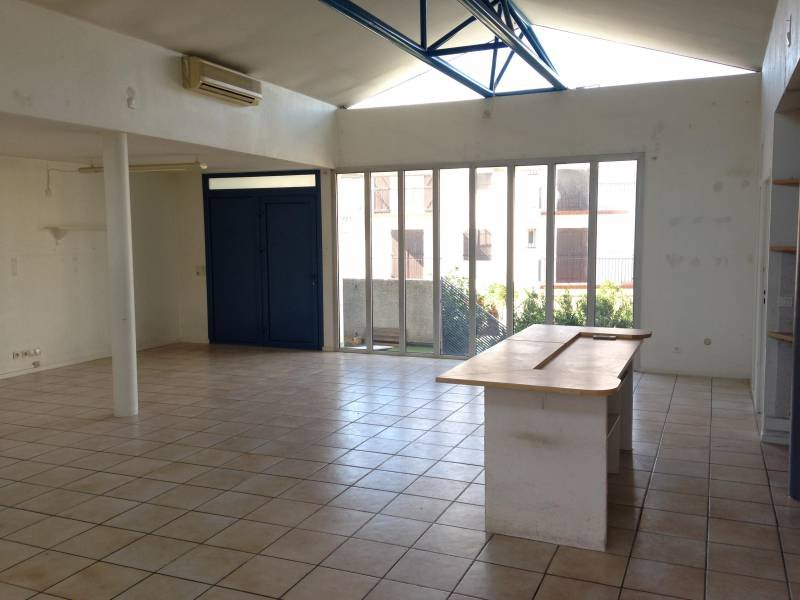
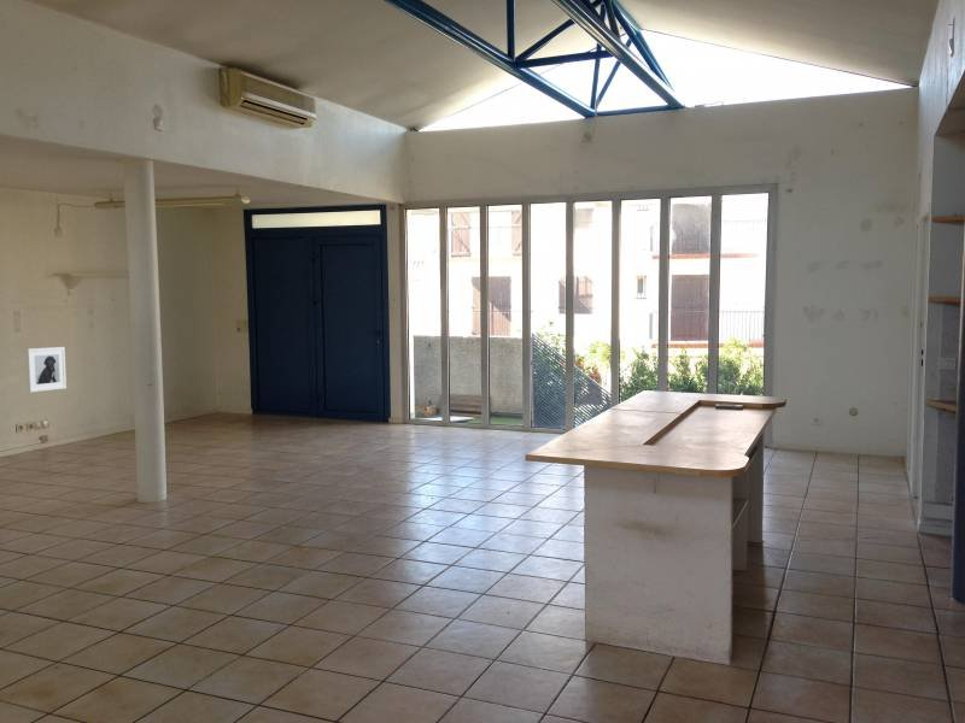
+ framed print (46, 369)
